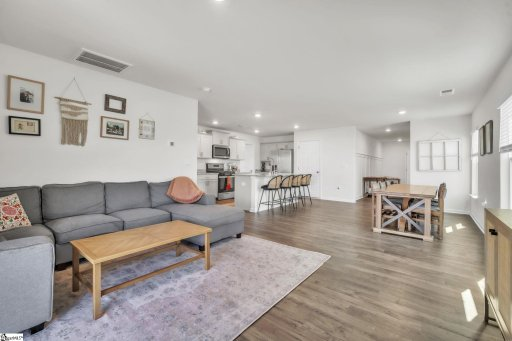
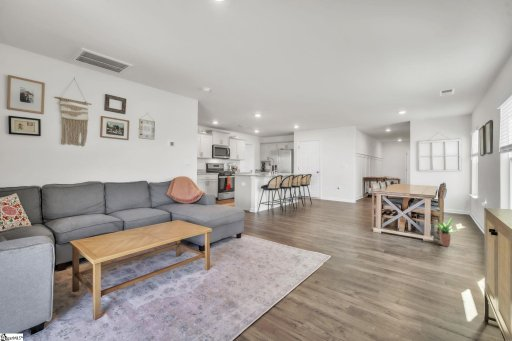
+ potted plant (446, 231)
